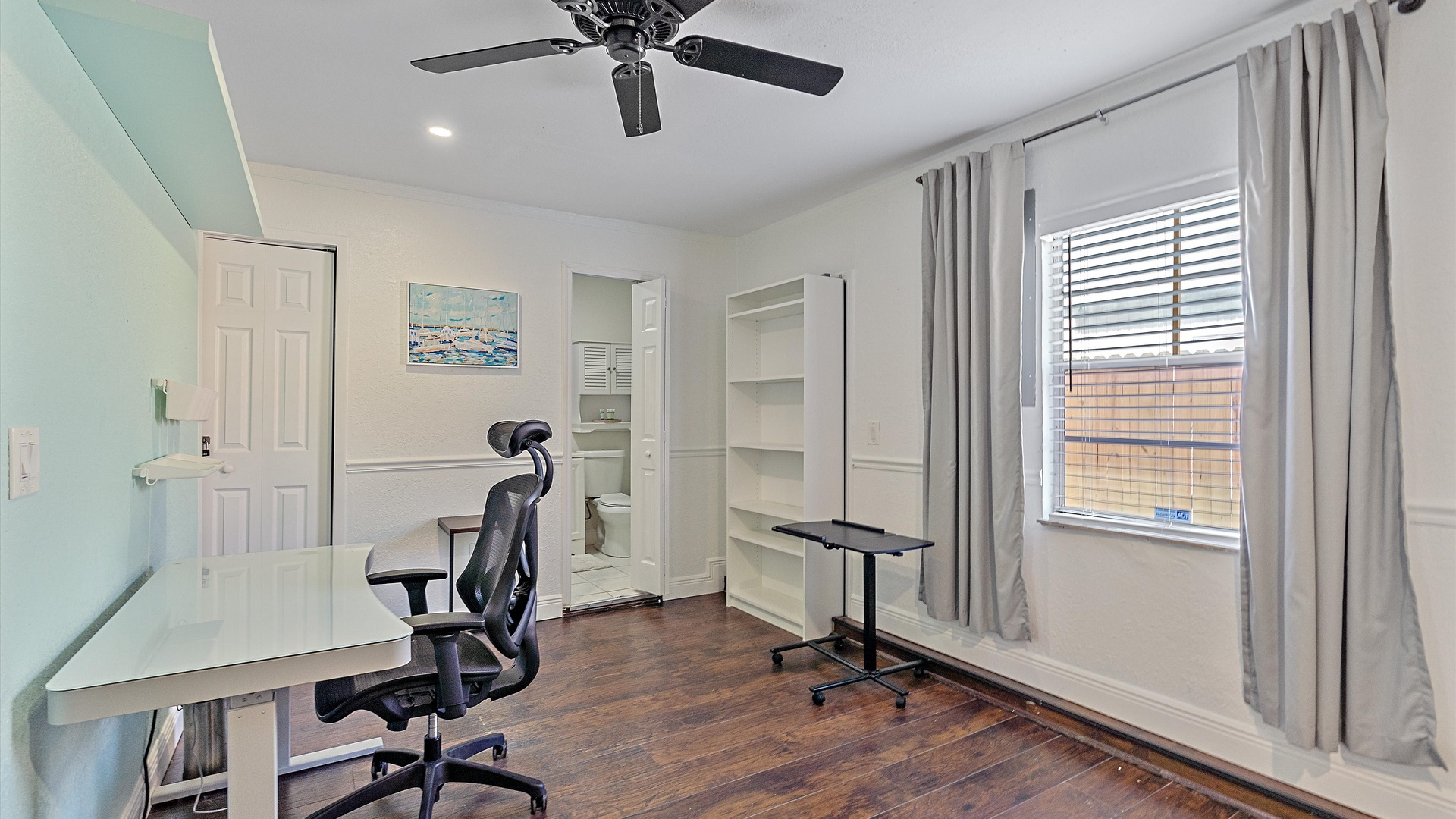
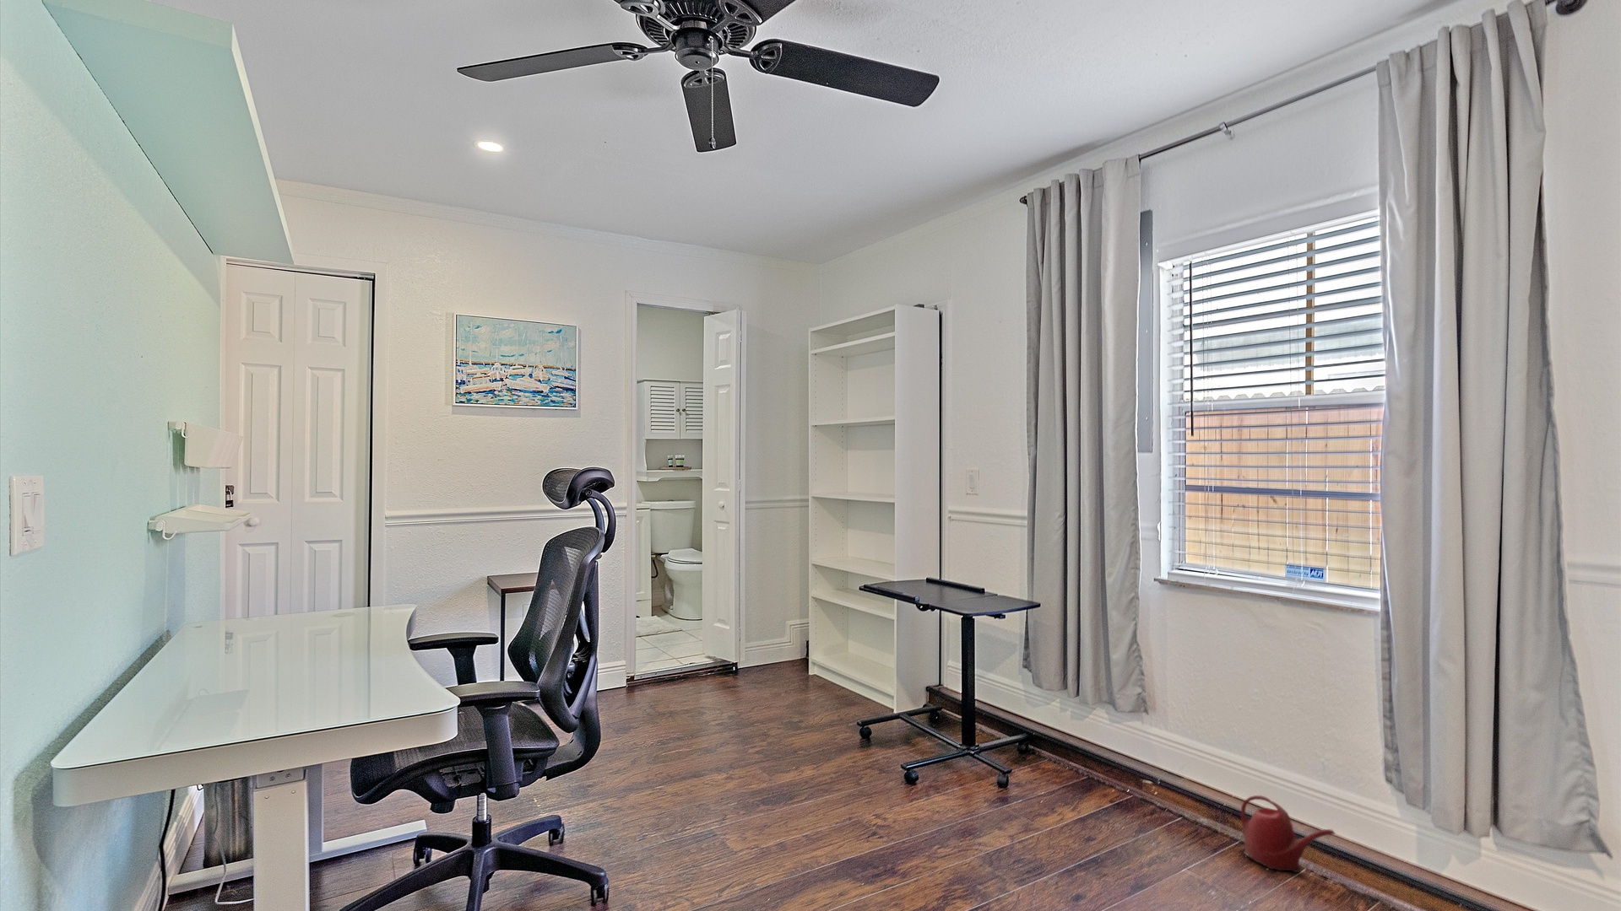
+ watering can (1286, 835)
